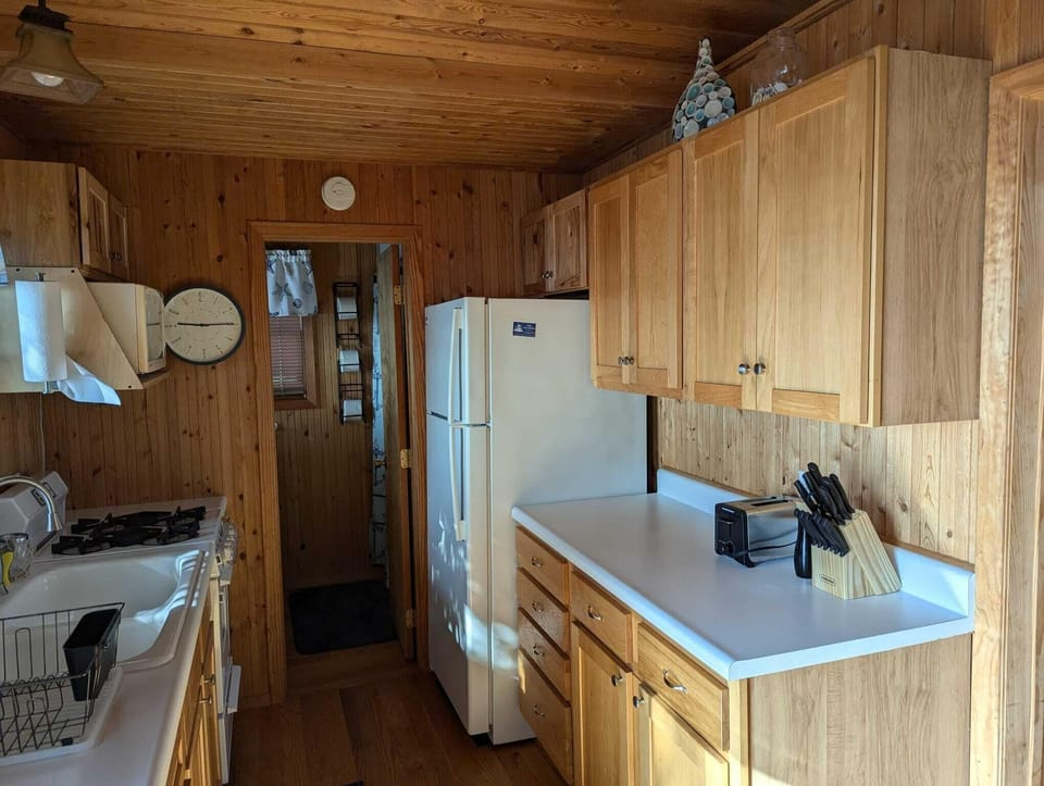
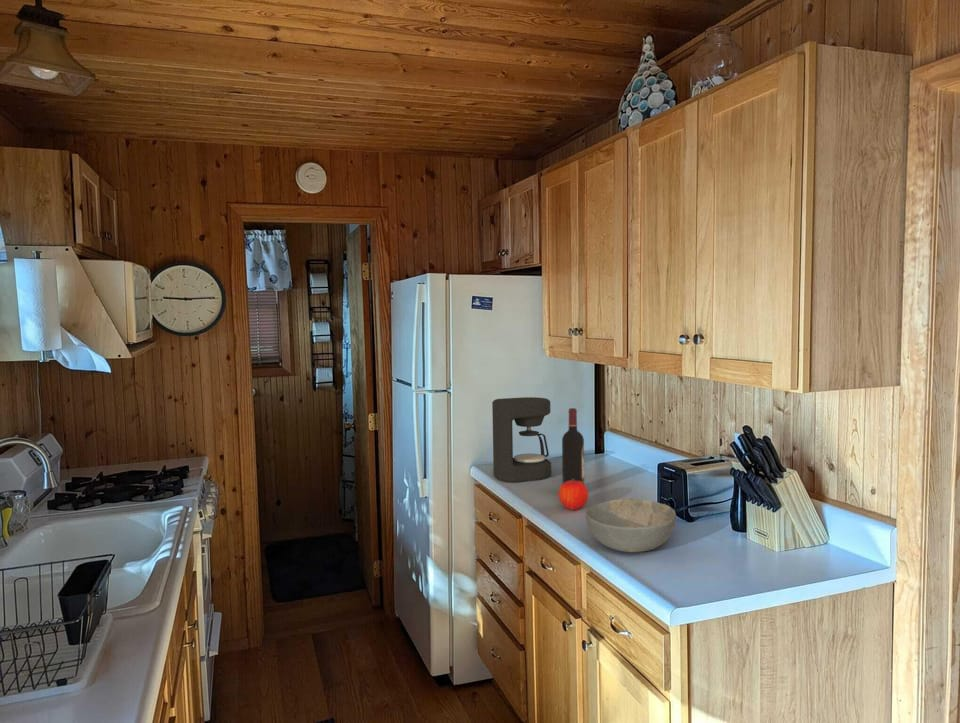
+ coffee maker (521, 435)
+ fruit (573, 494)
+ bowl (630, 528)
+ wine bottle (573, 450)
